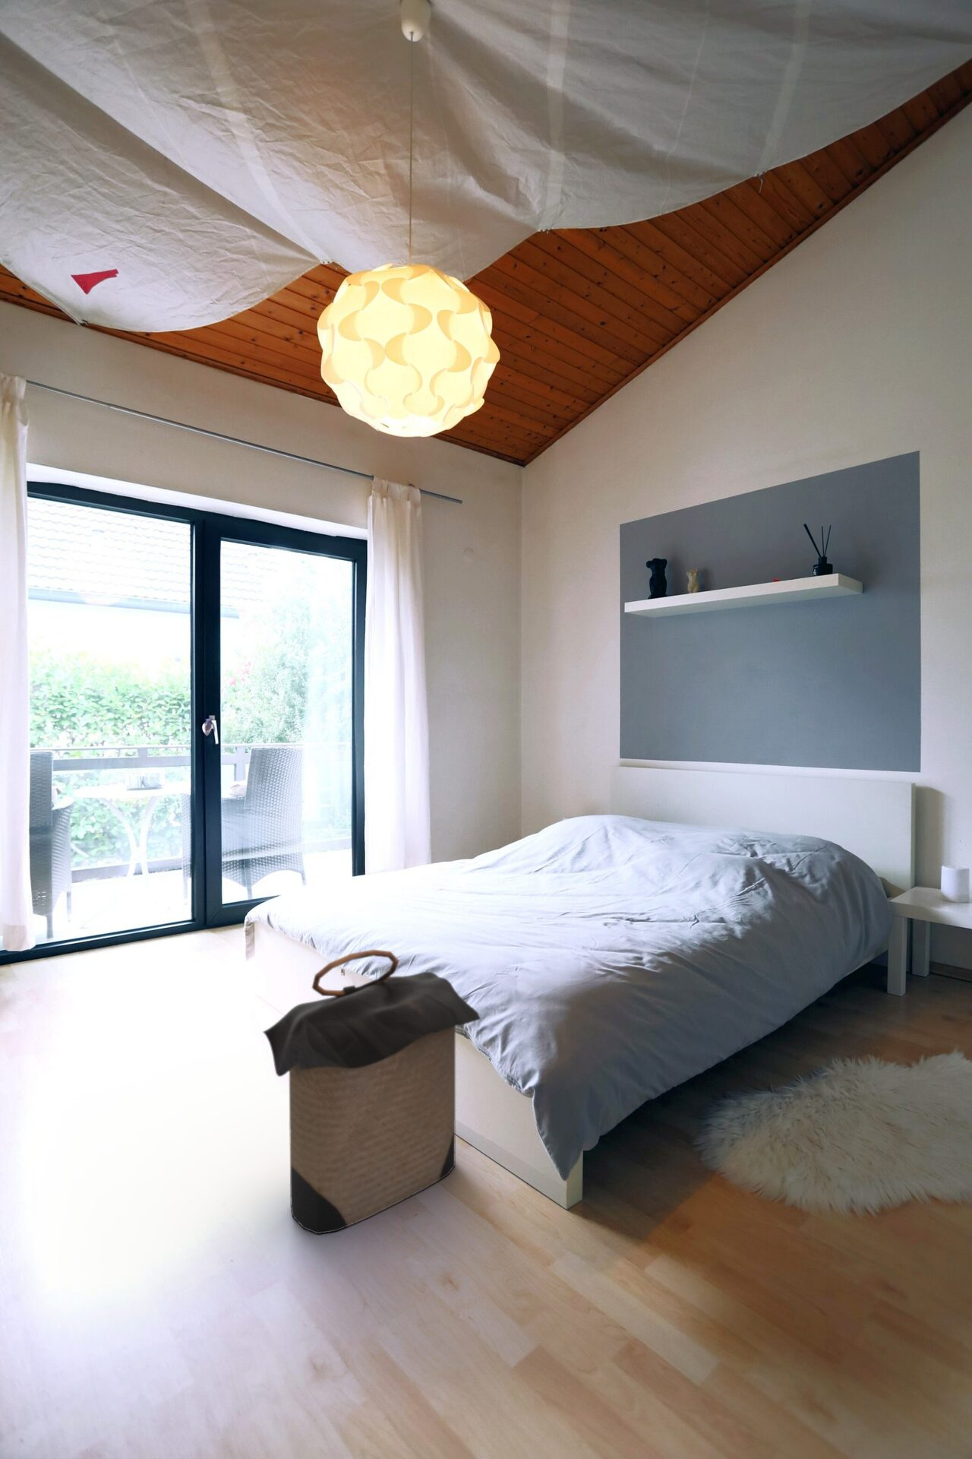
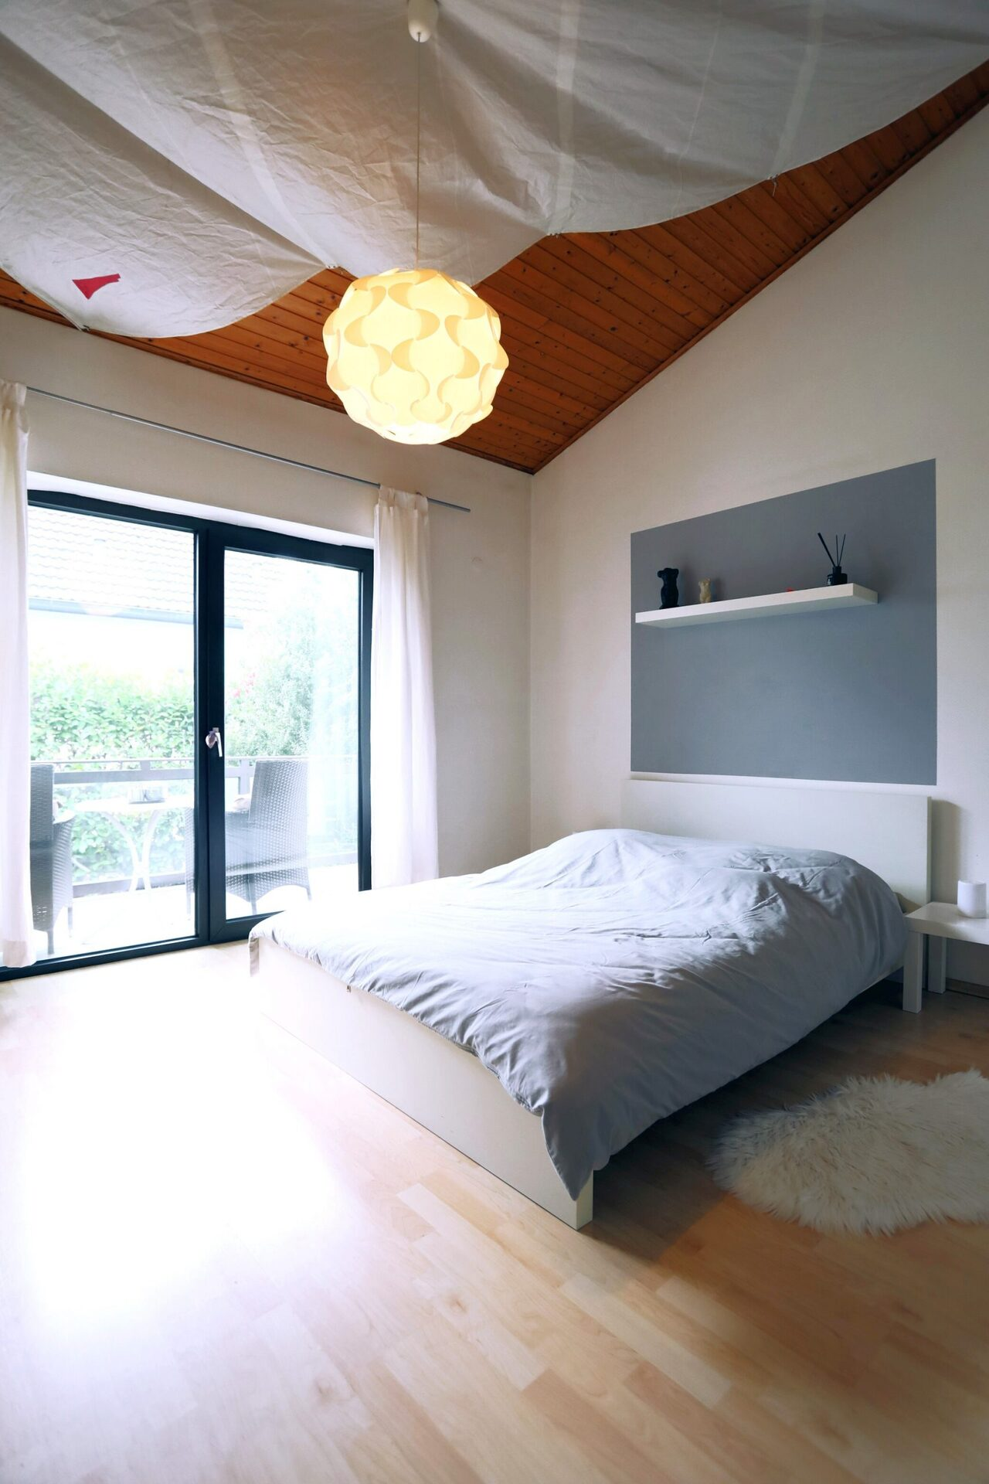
- laundry hamper (375, 1058)
